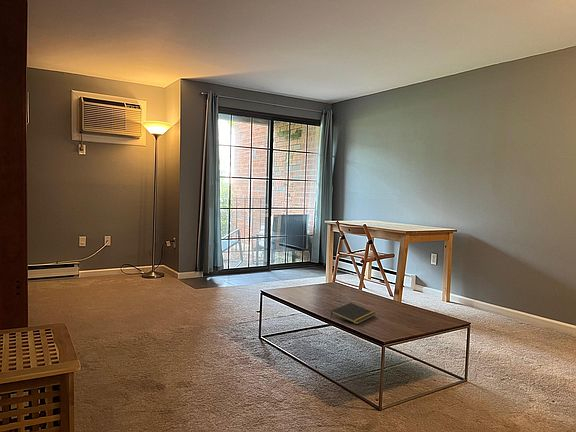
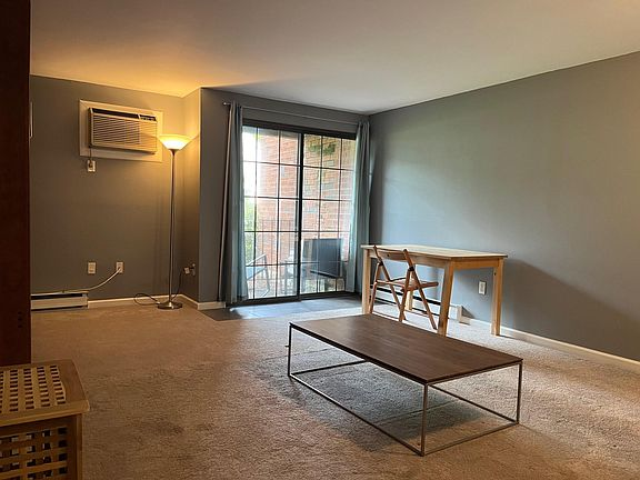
- notepad (353, 312)
